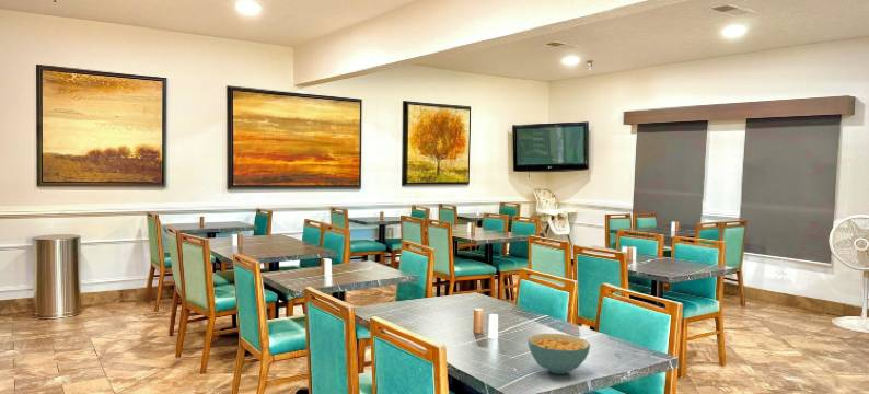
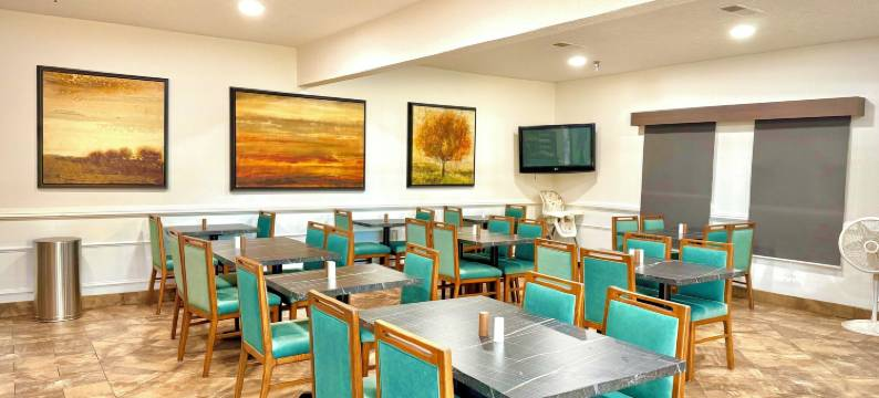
- cereal bowl (557, 356)
